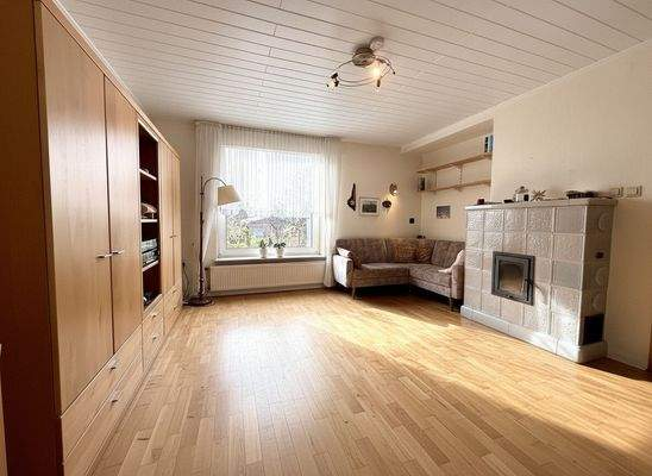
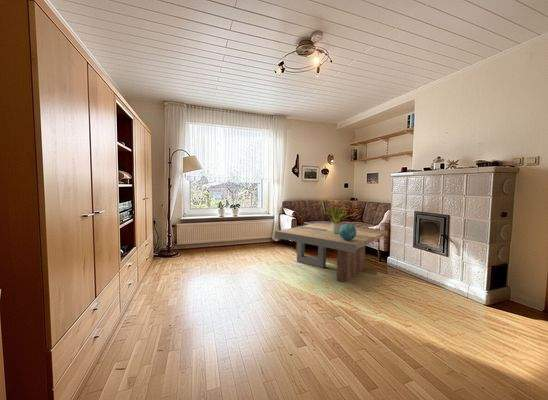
+ coffee table (332, 248)
+ potted plant (336, 218)
+ decorative sphere (347, 231)
